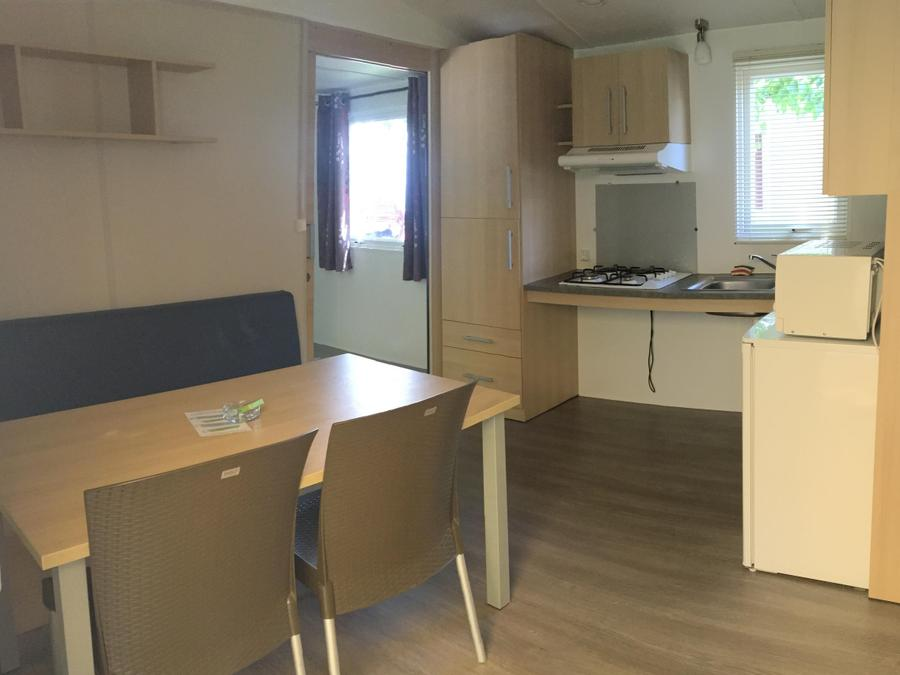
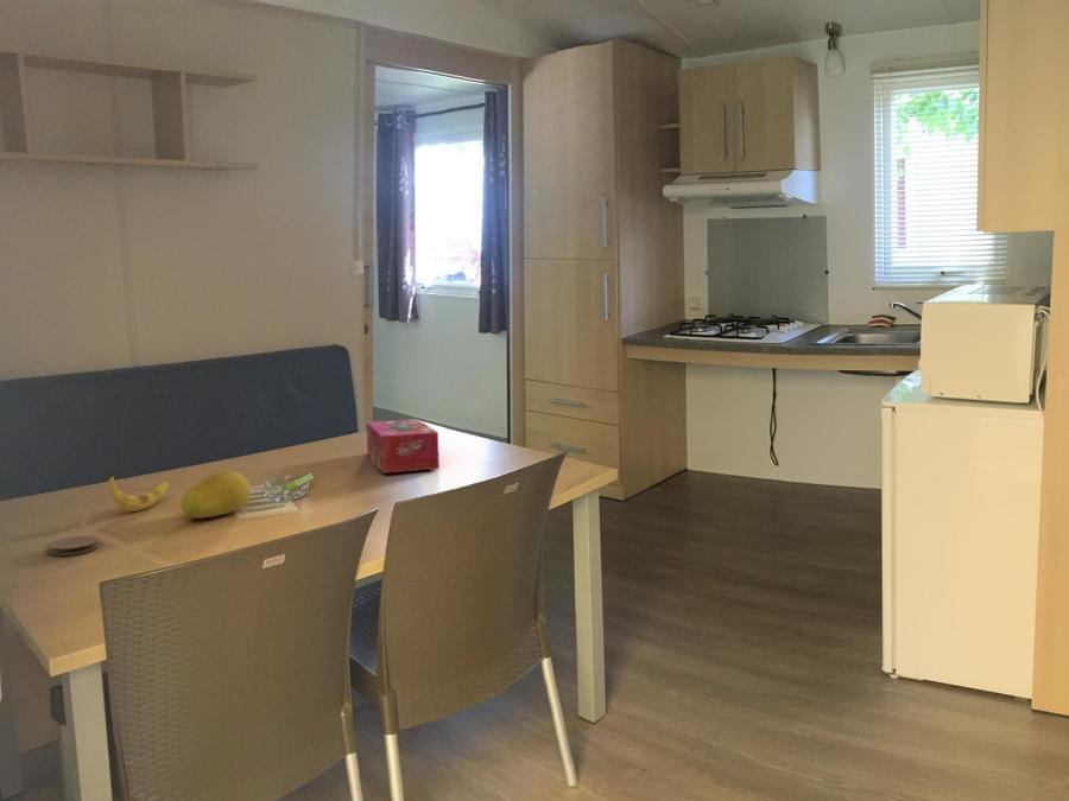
+ coaster (72, 545)
+ tissue box (400, 444)
+ fruit (214, 495)
+ banana (141, 494)
